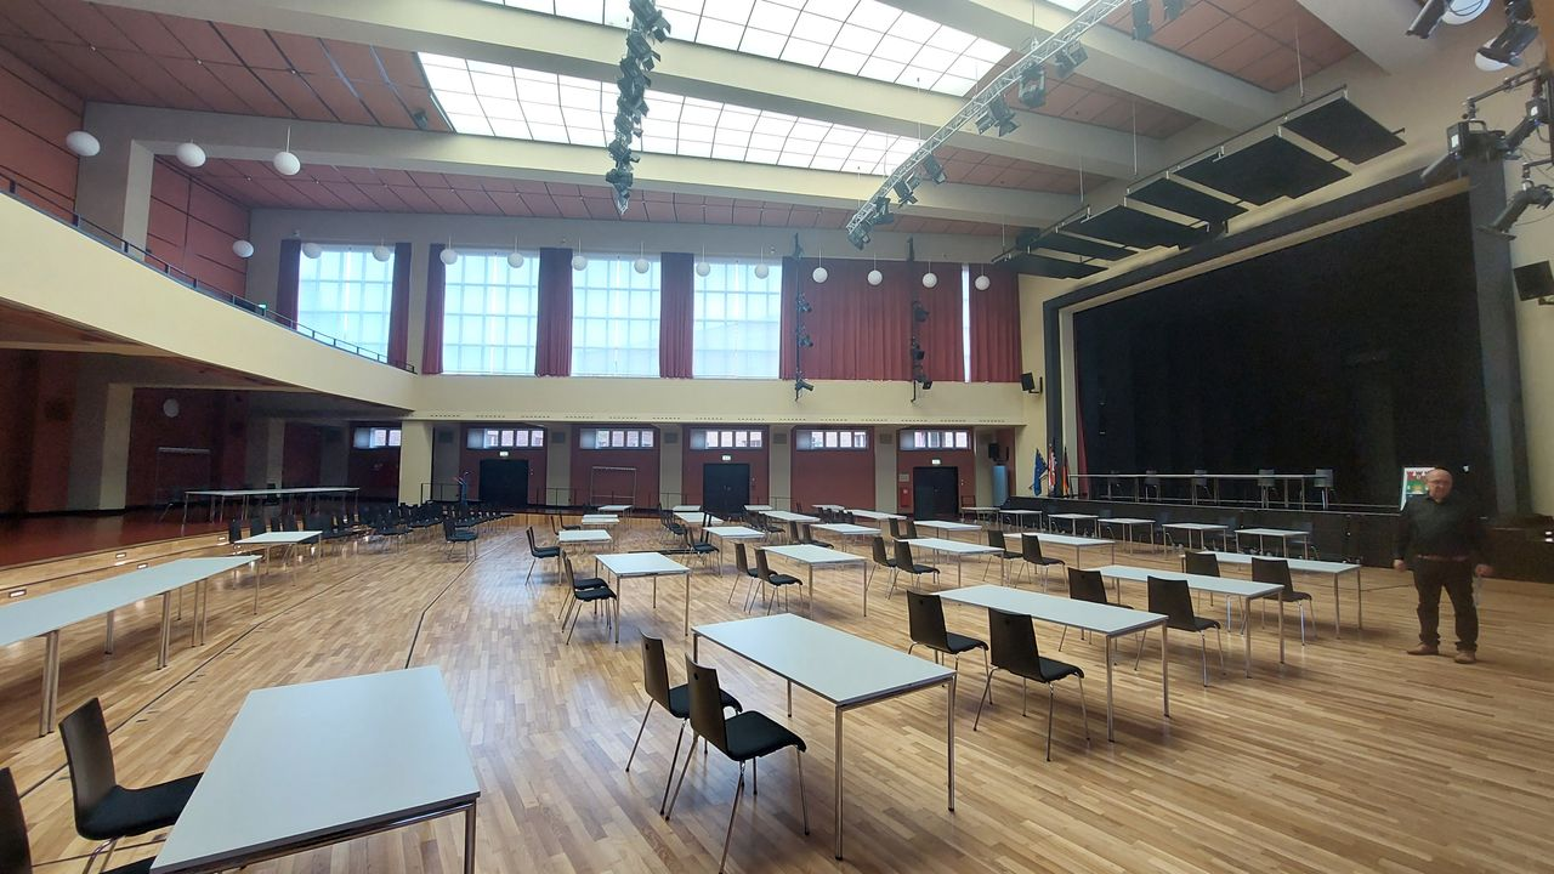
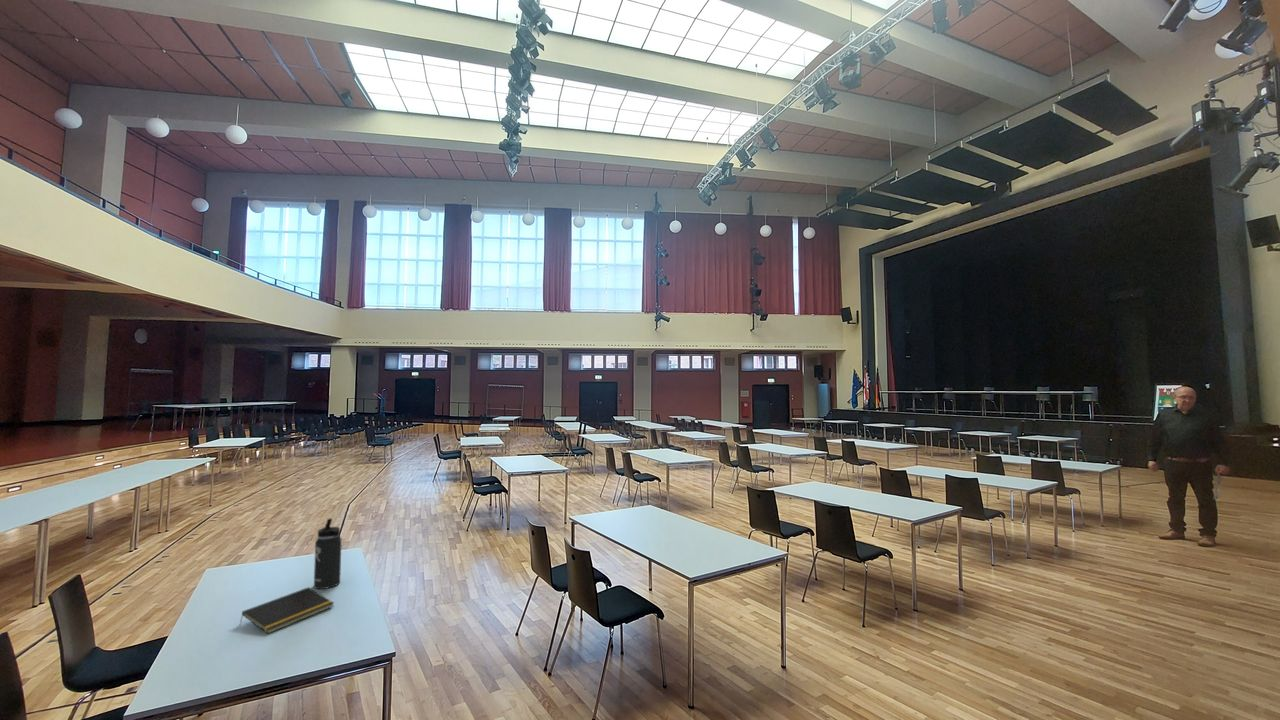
+ notepad (289, 608)
+ thermos bottle (329, 551)
